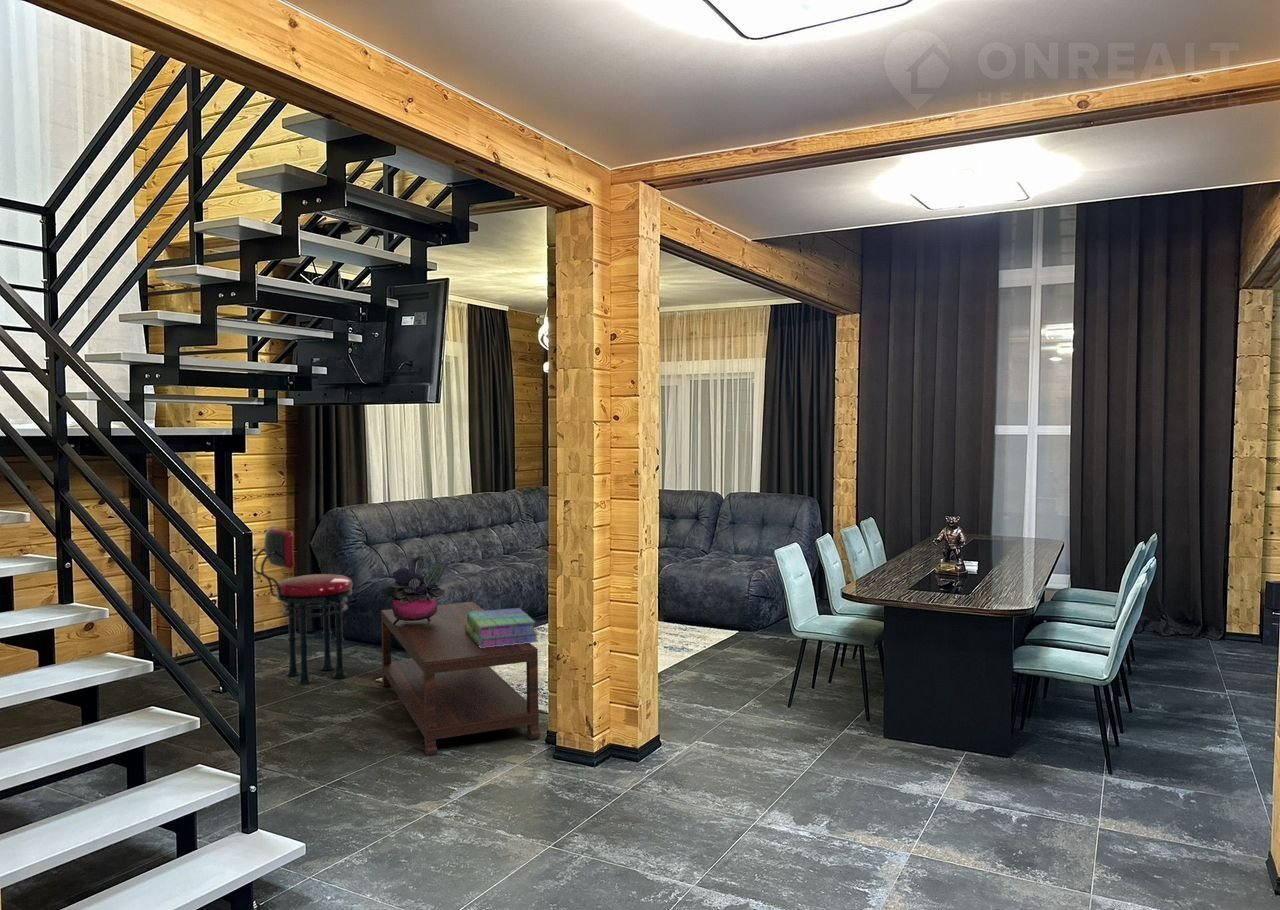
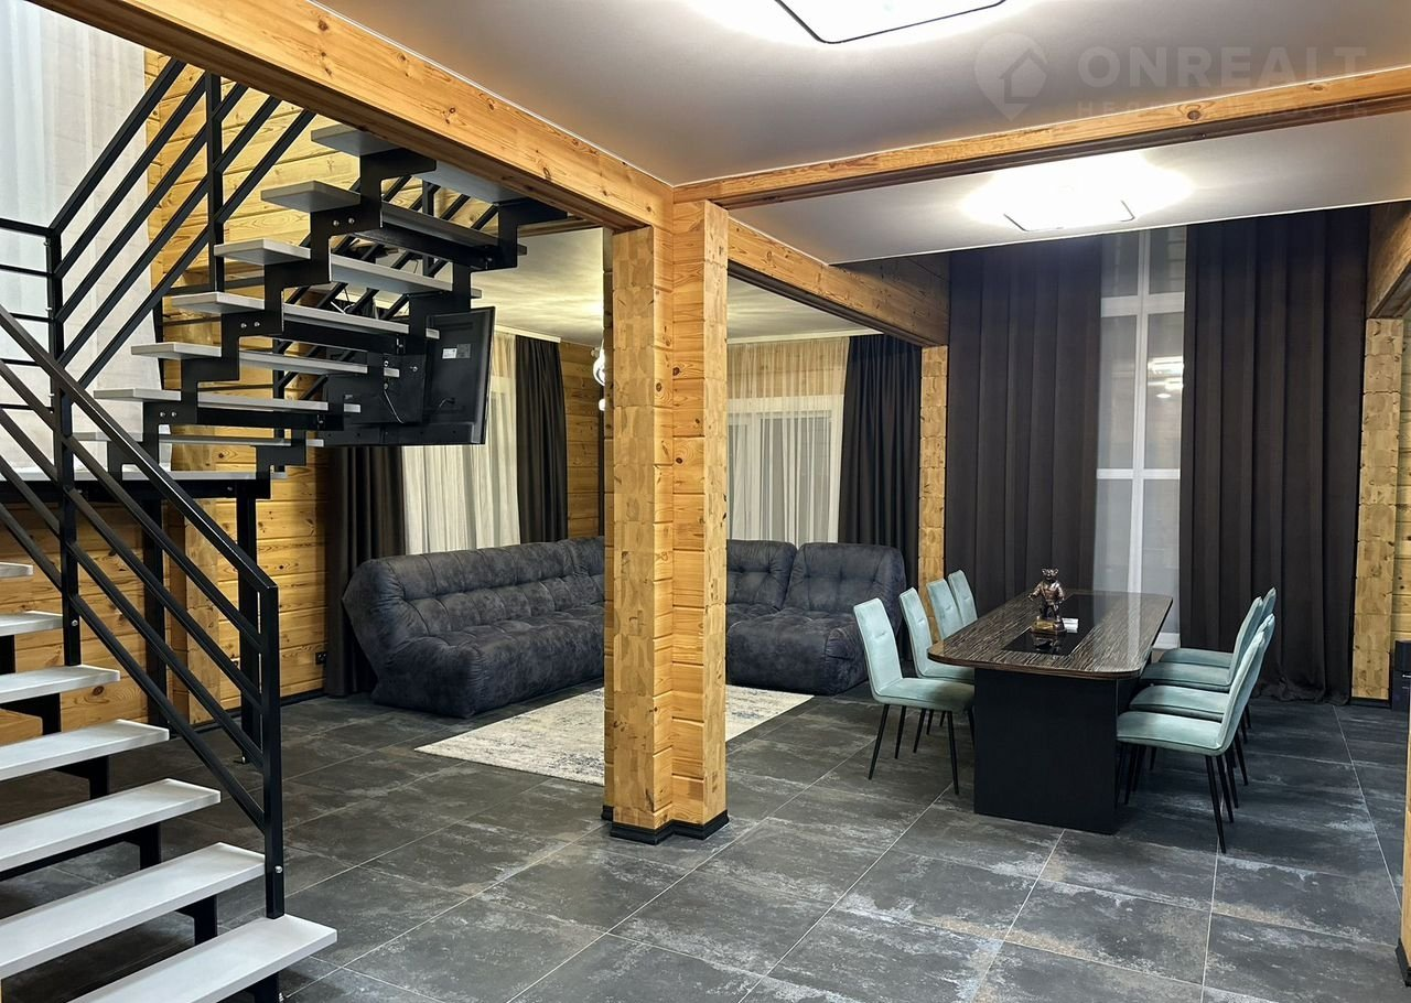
- potted plant (414, 588)
- coffee table (452, 668)
- stool (305, 602)
- stack of books (500, 626)
